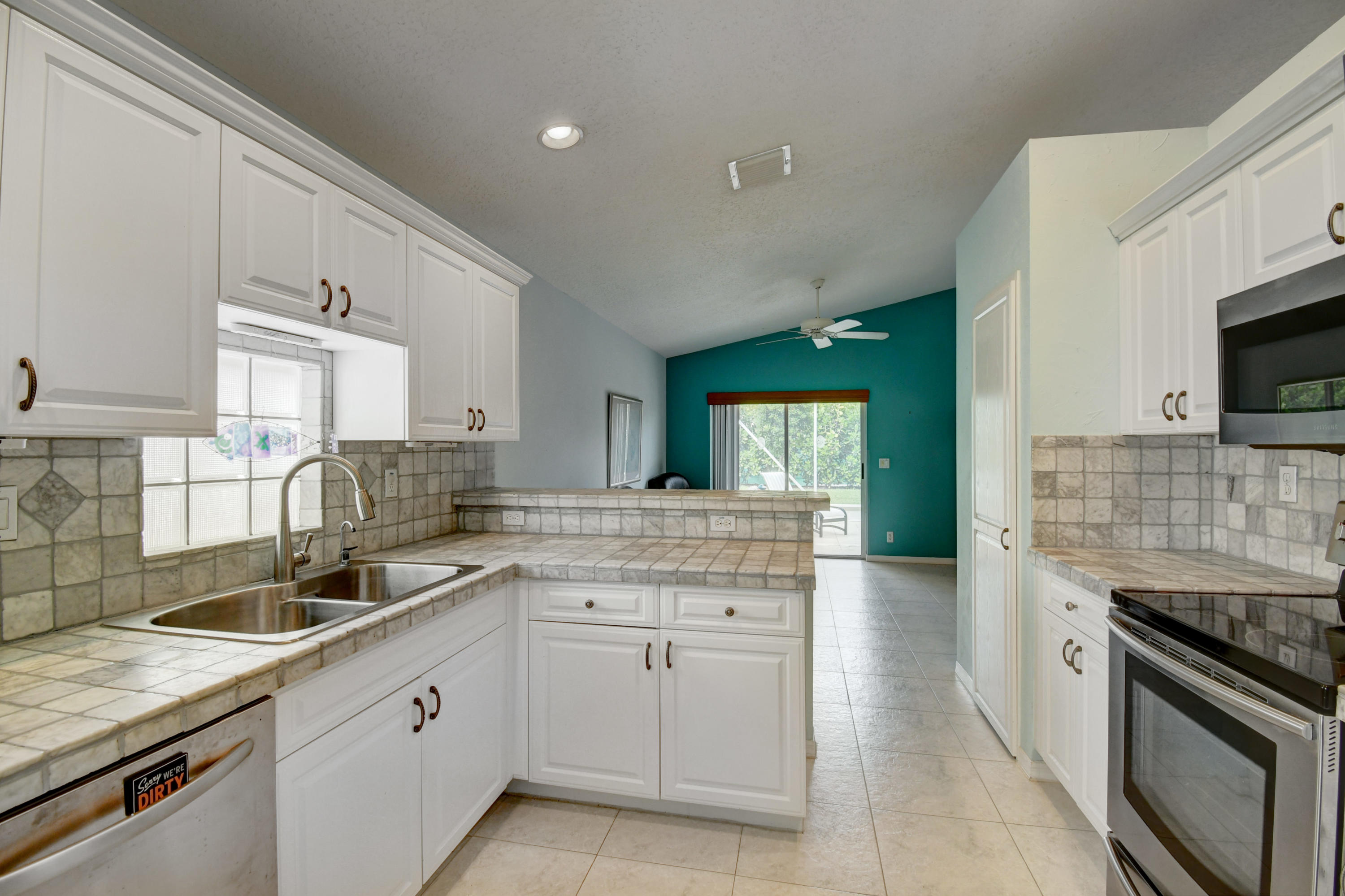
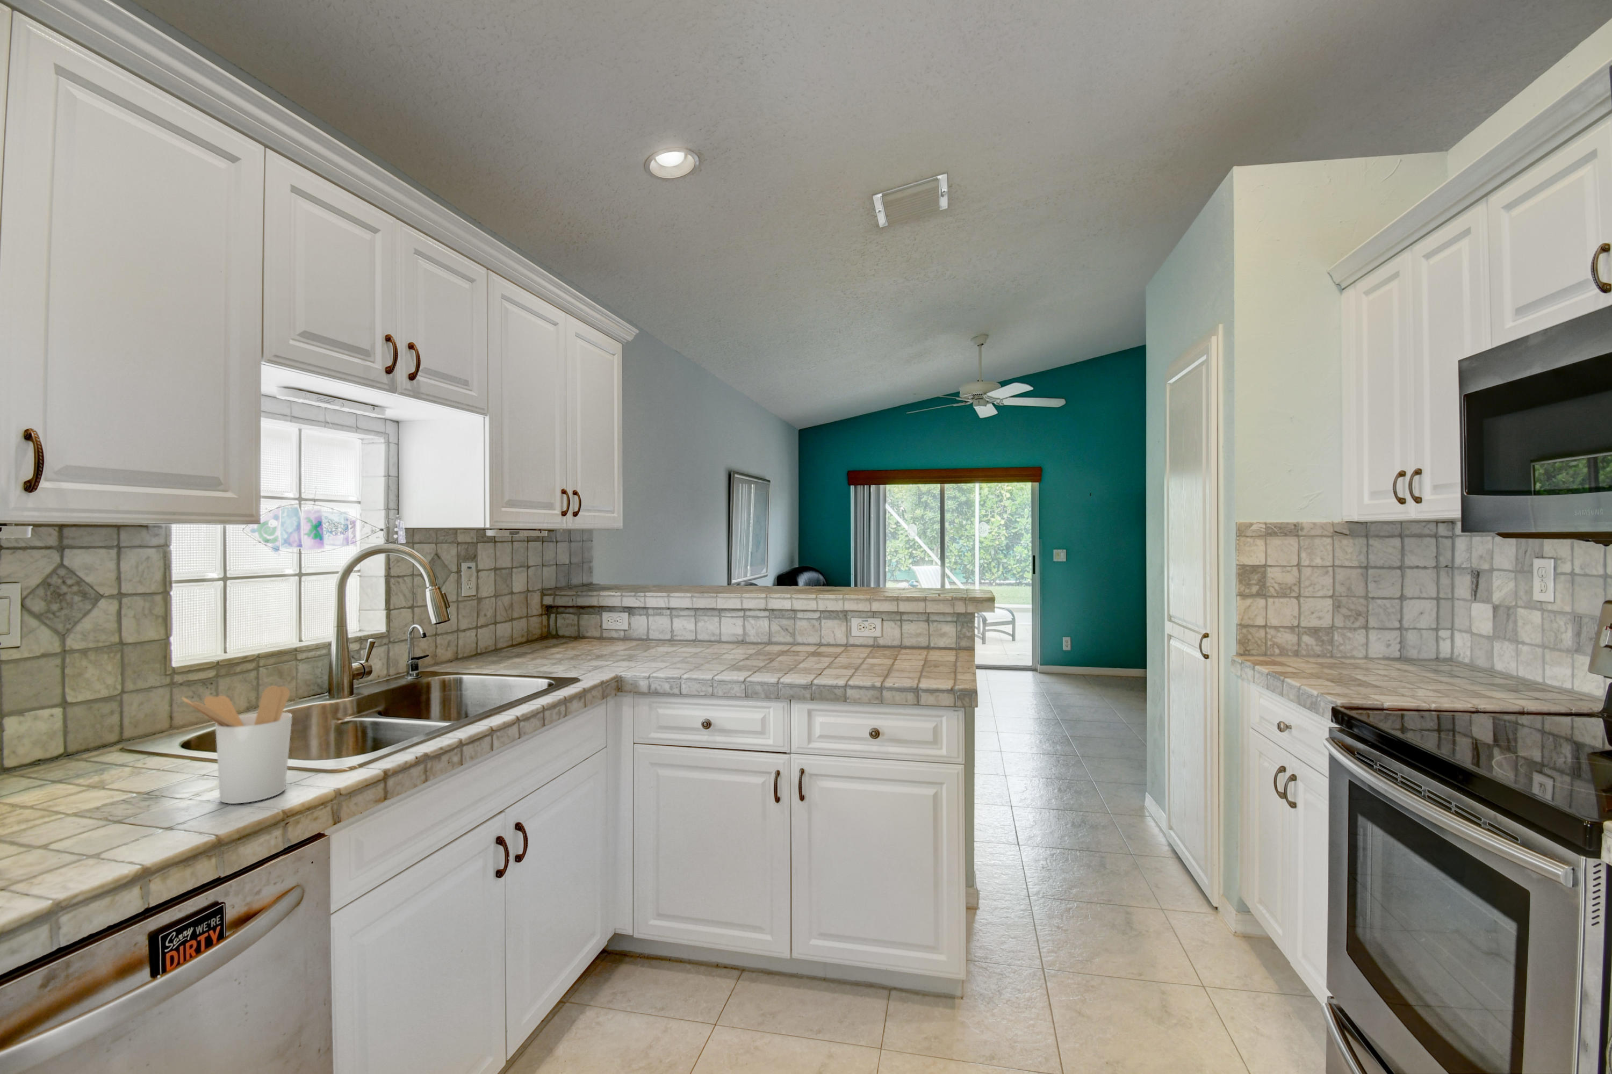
+ utensil holder (236, 742)
